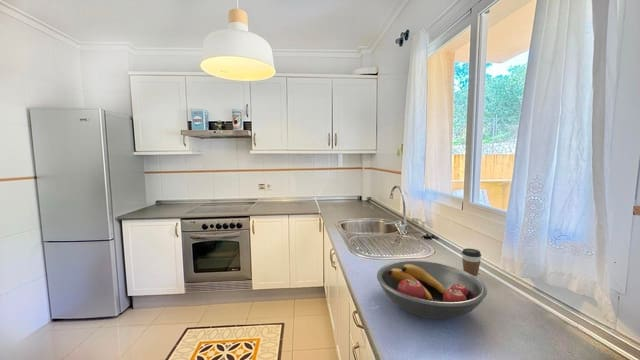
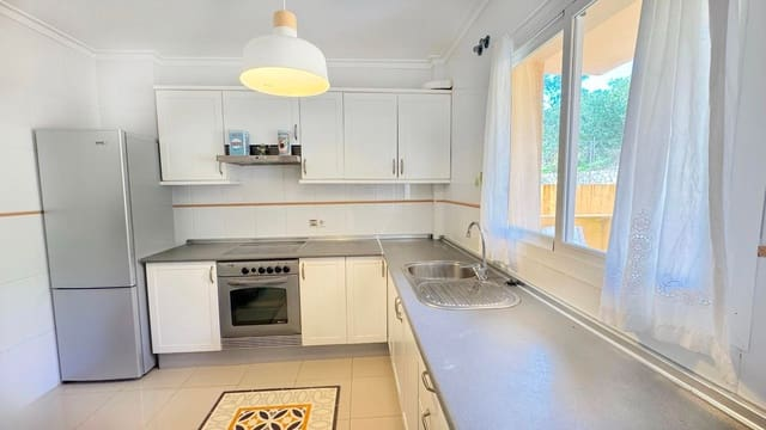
- fruit bowl (427, 288)
- coffee cup (471, 263)
